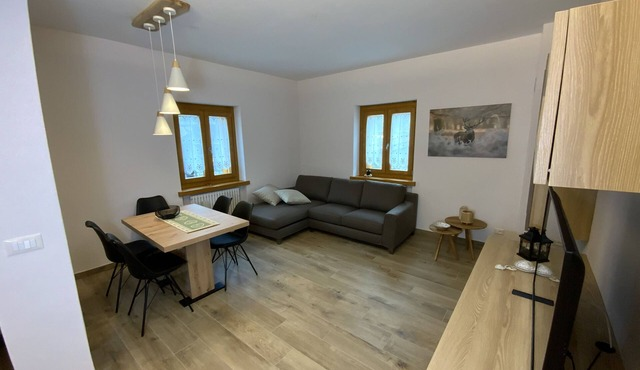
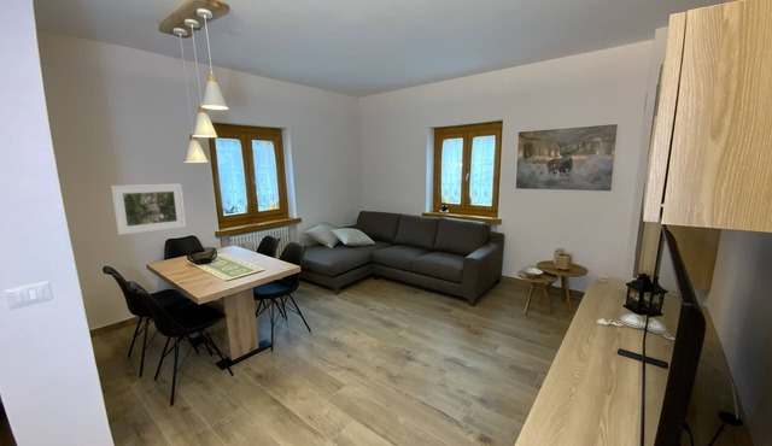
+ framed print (151, 207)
